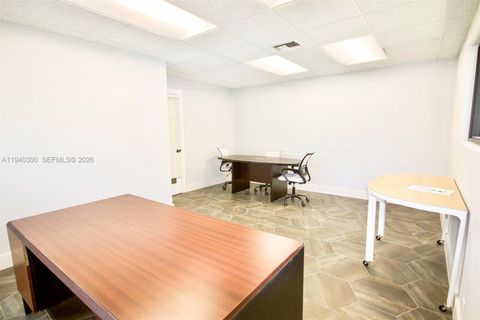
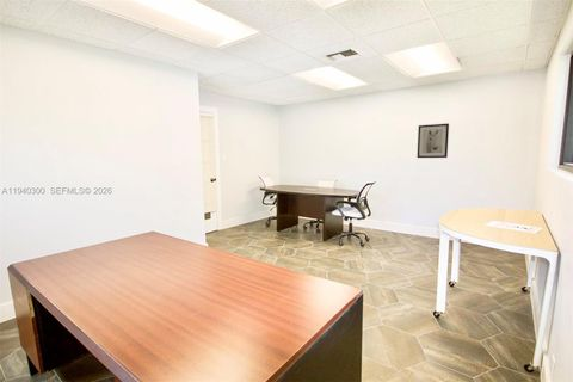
+ wall art (432, 141)
